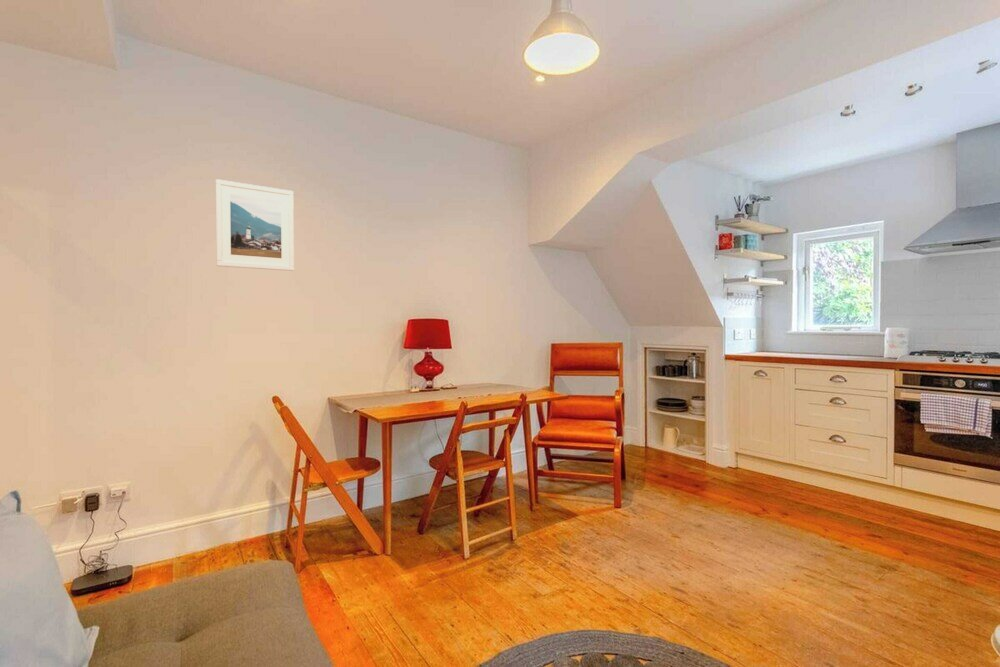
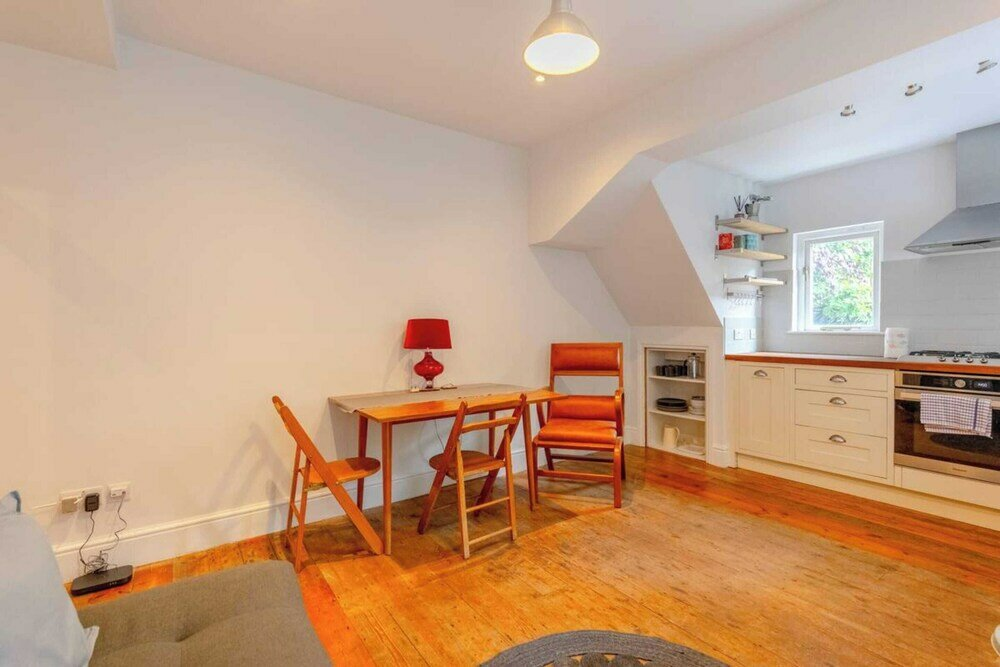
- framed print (256, 227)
